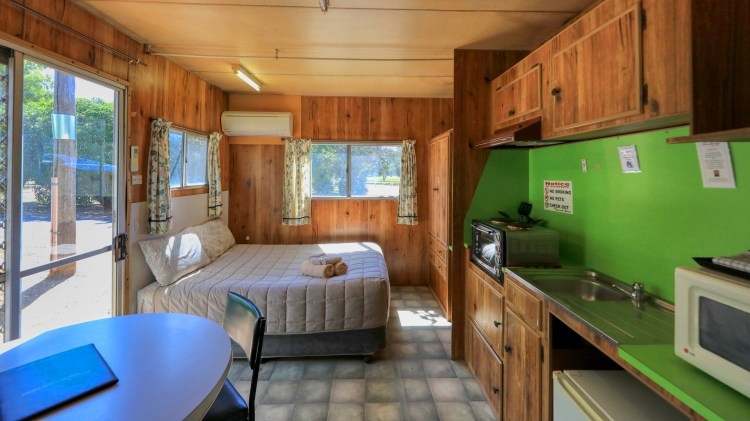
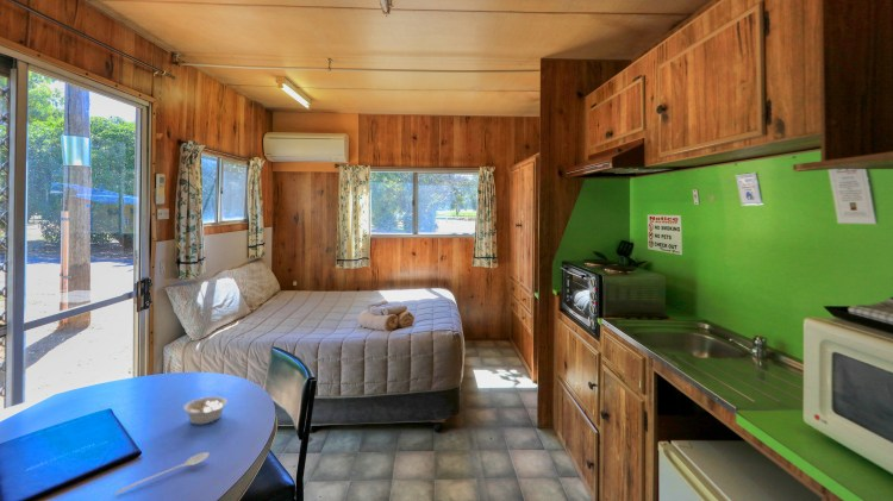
+ stirrer (166, 471)
+ legume (206, 409)
